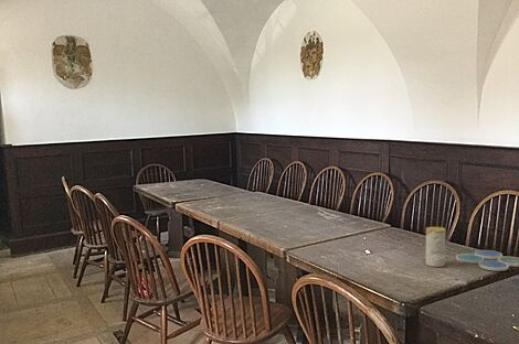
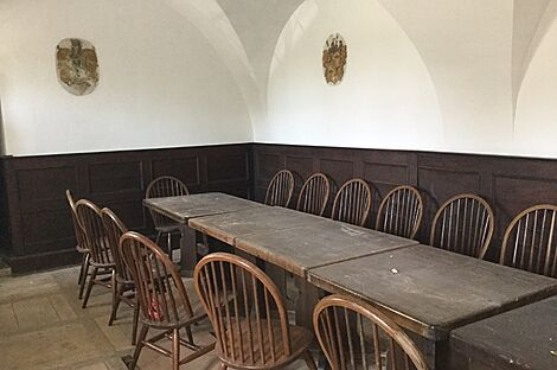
- drink coaster (490, 260)
- candle (435, 246)
